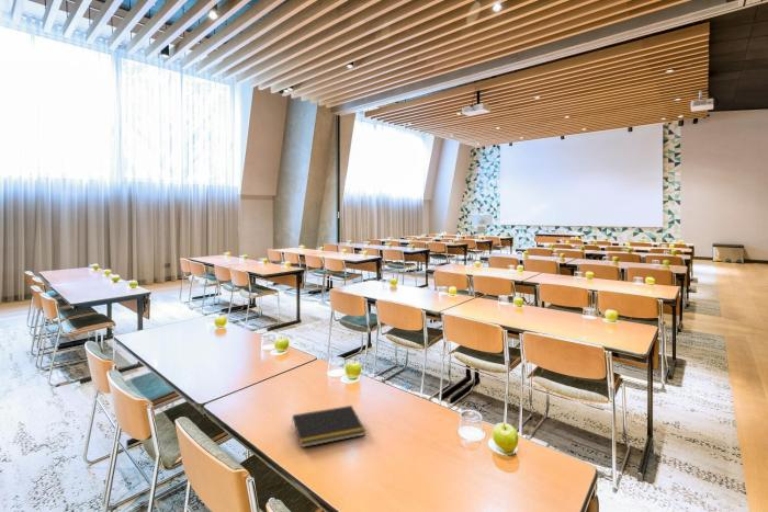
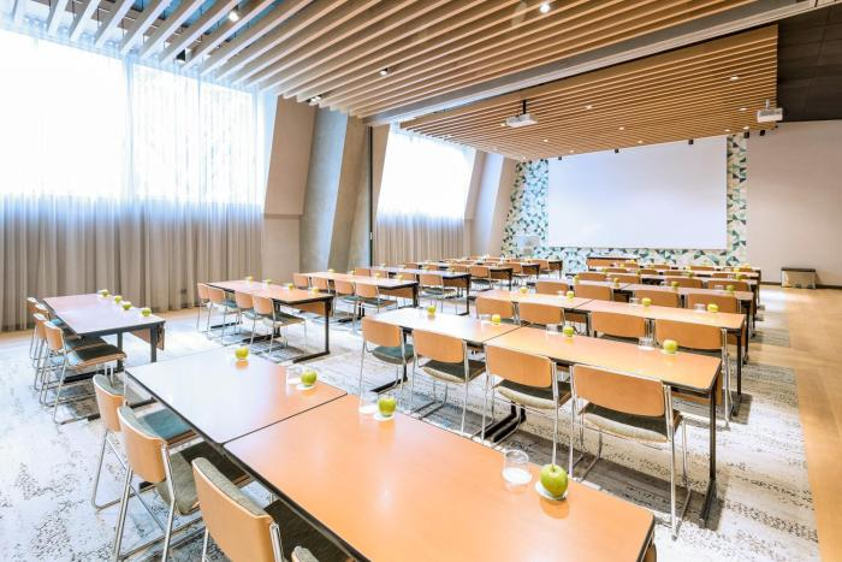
- notepad (328, 424)
